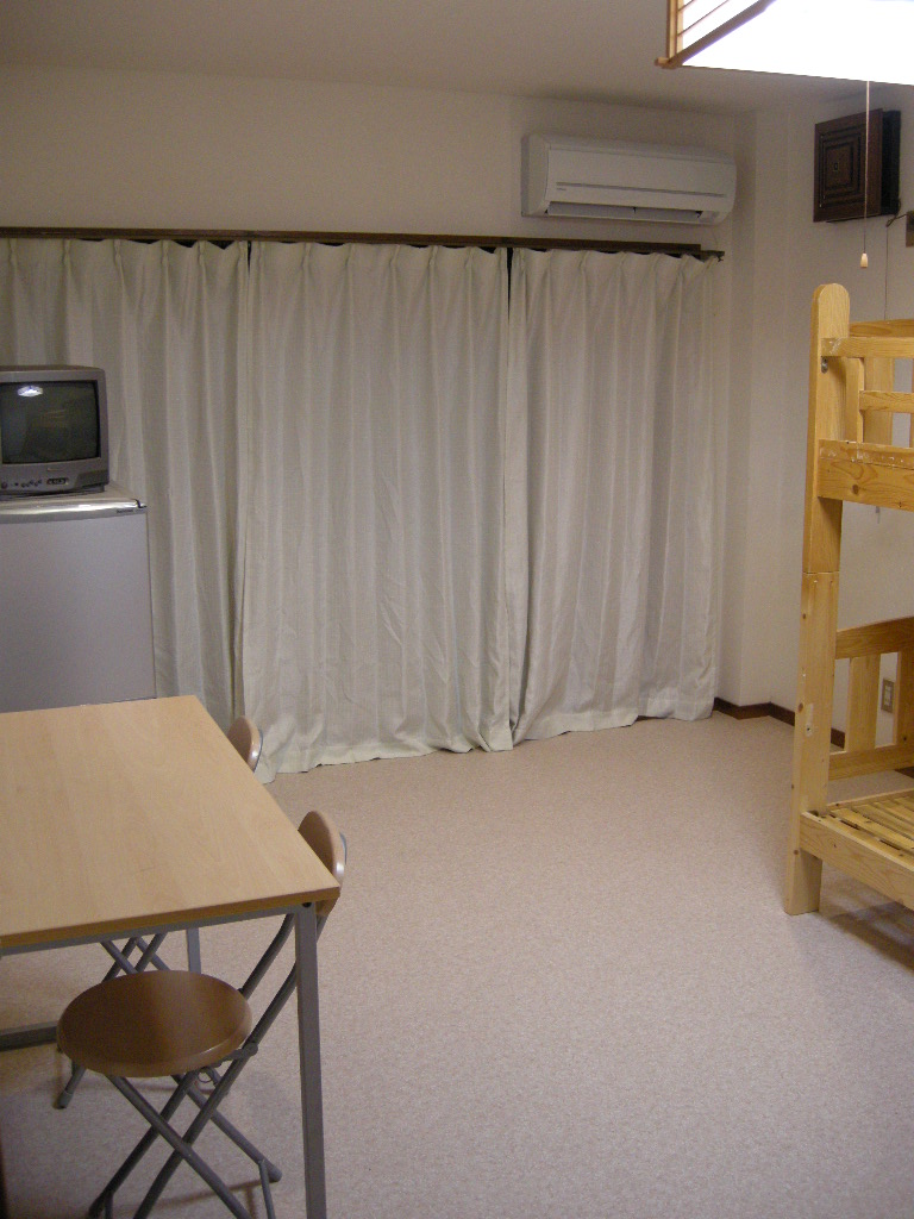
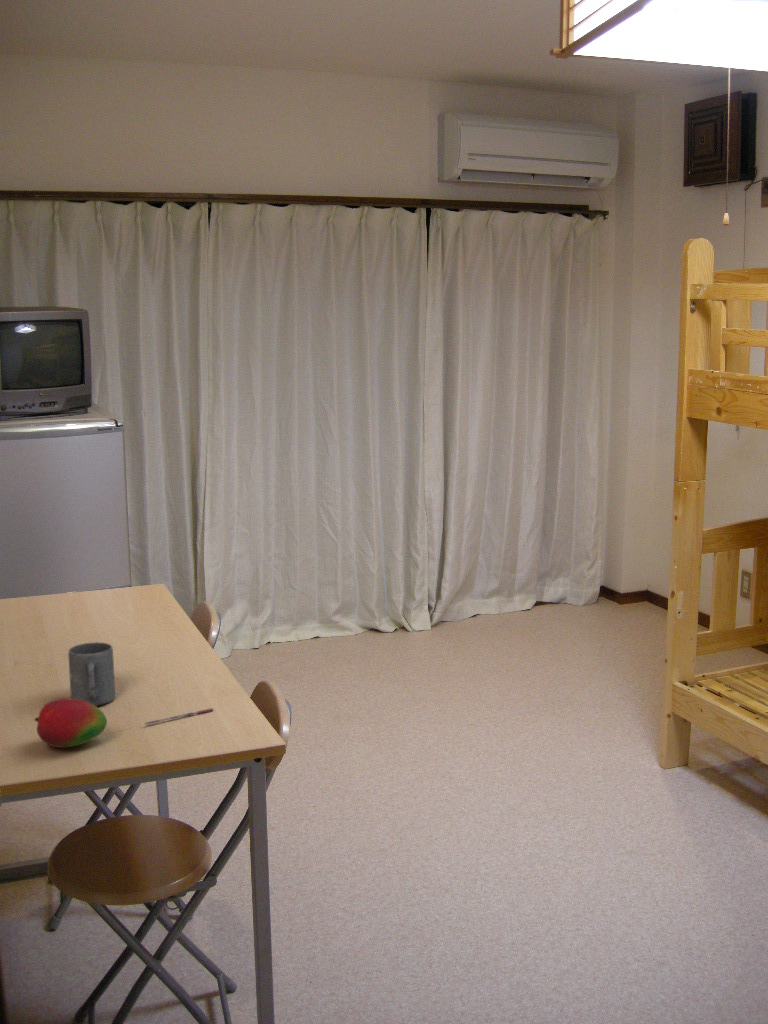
+ fruit (71, 721)
+ pen (179, 716)
+ mug (91, 676)
